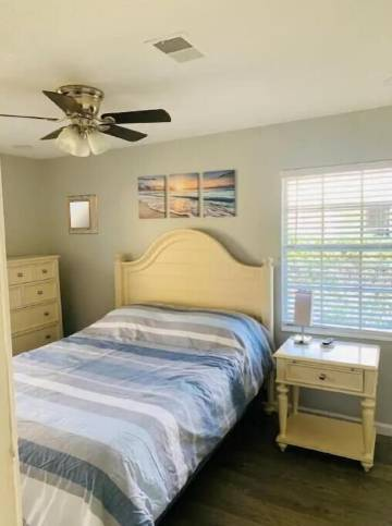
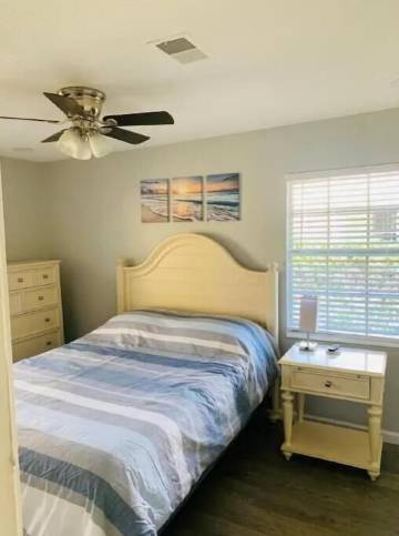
- home mirror (81, 215)
